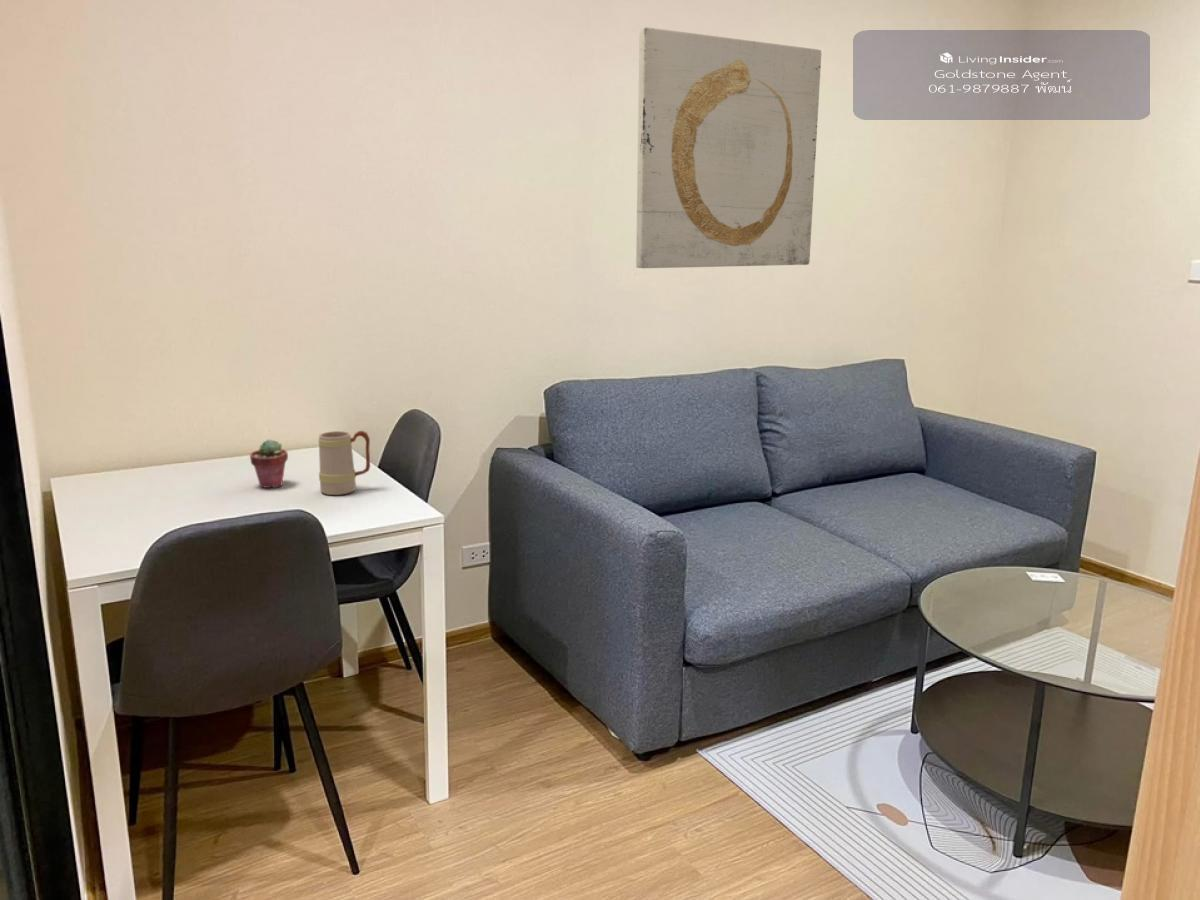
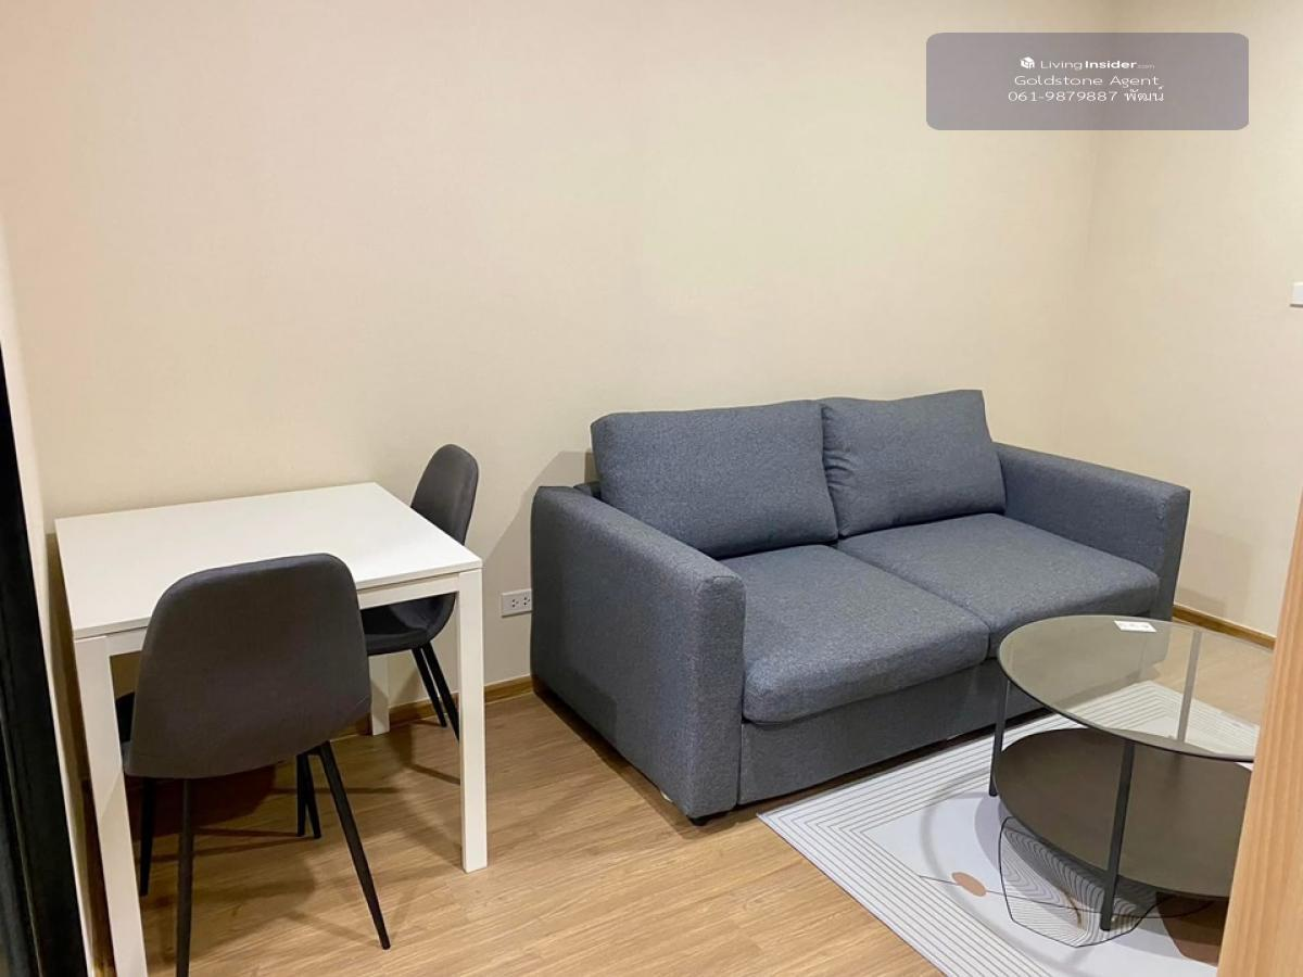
- potted succulent (269, 462)
- mug (344, 461)
- wall art (730, 156)
